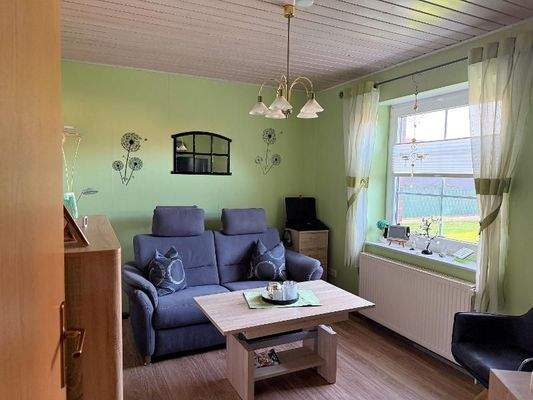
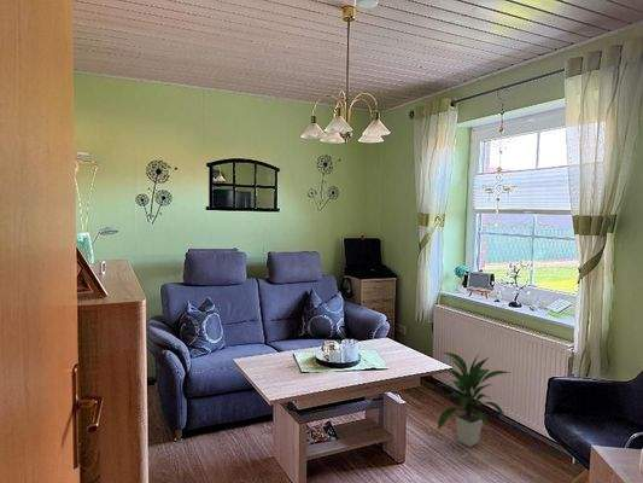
+ indoor plant (466, 395)
